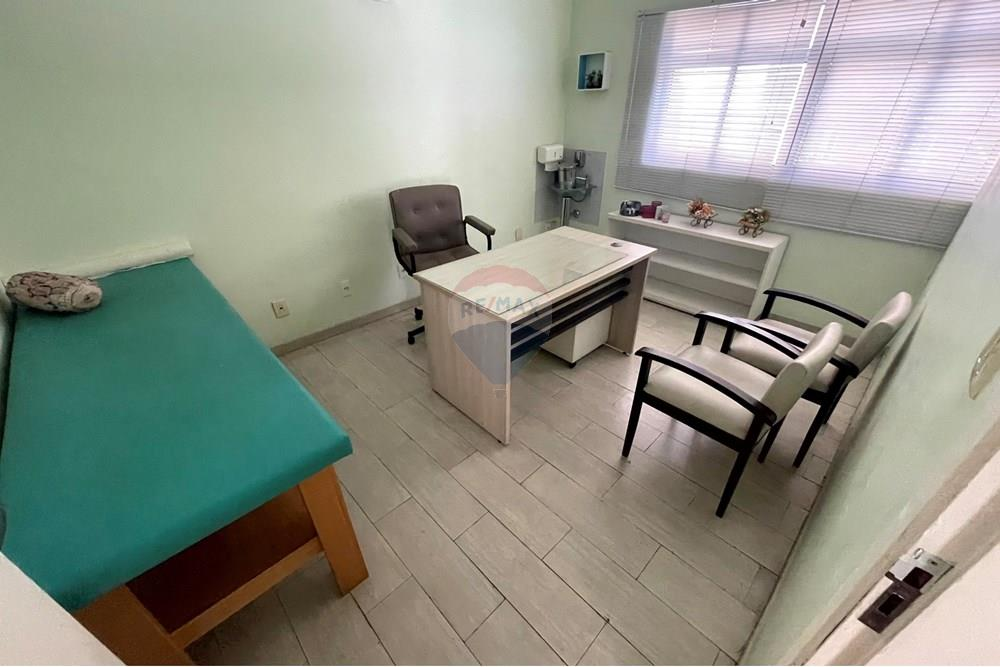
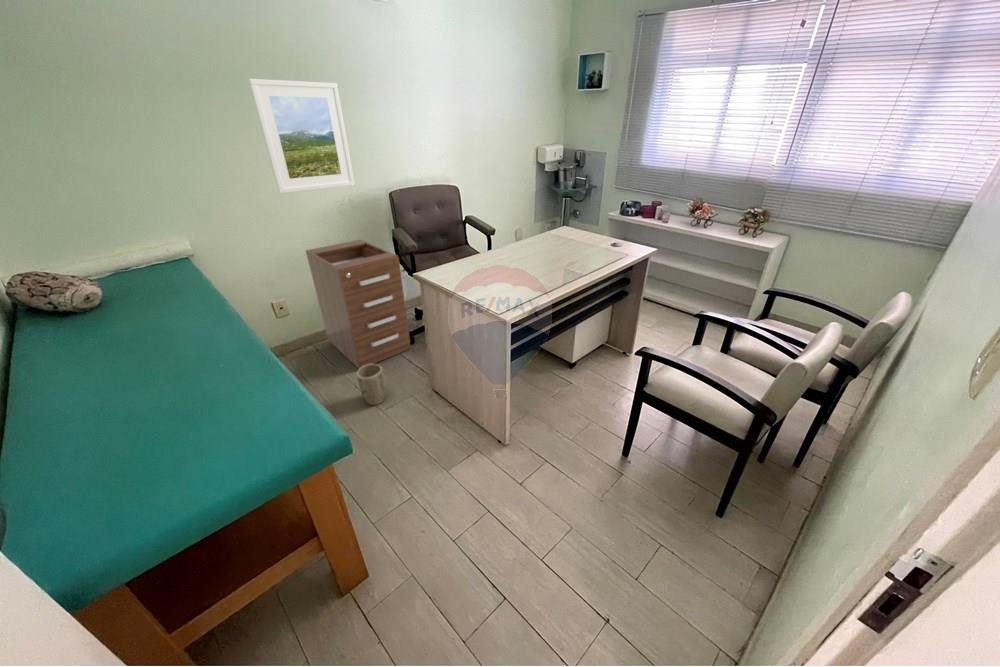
+ filing cabinet (361, 302)
+ plant pot (372, 385)
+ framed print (307, 138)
